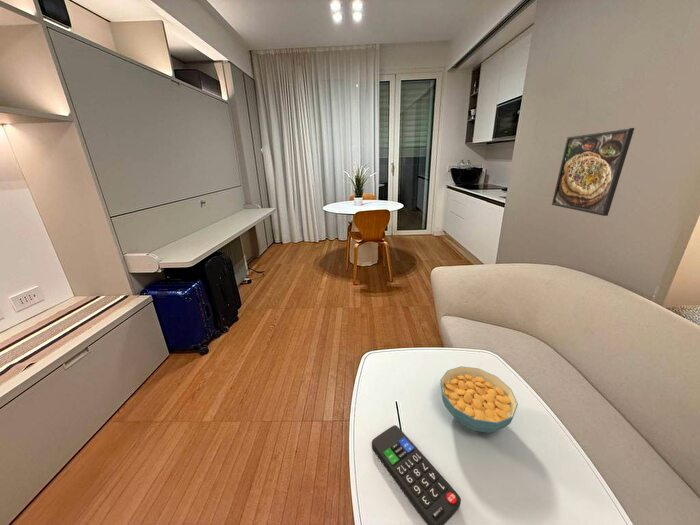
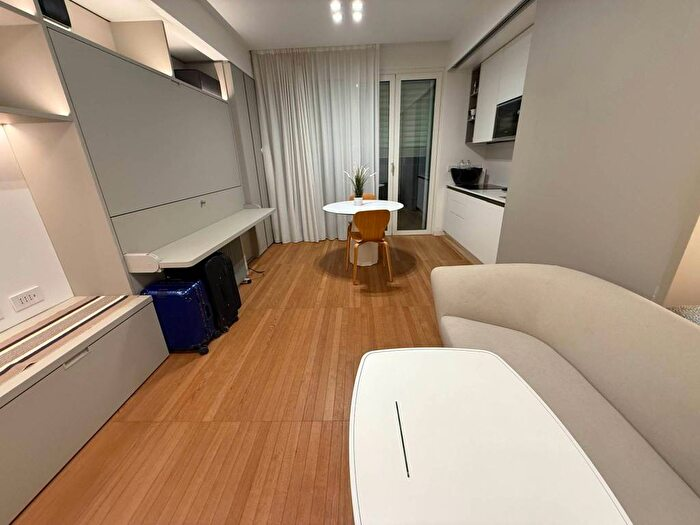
- remote control (411, 469)
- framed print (585, 173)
- cereal bowl (474, 404)
